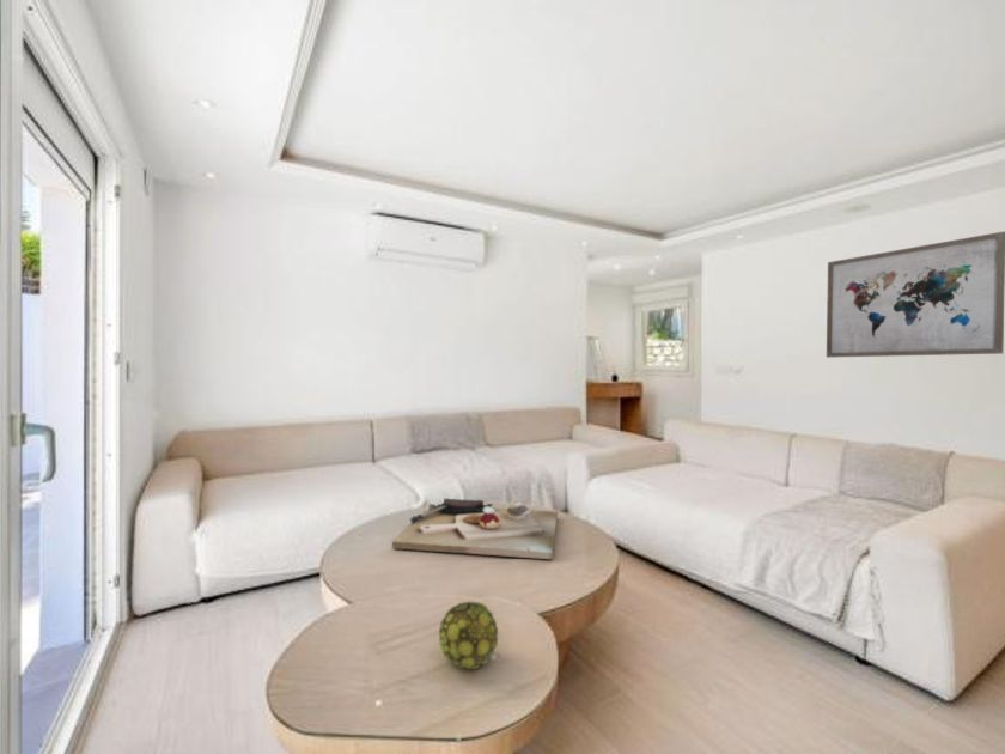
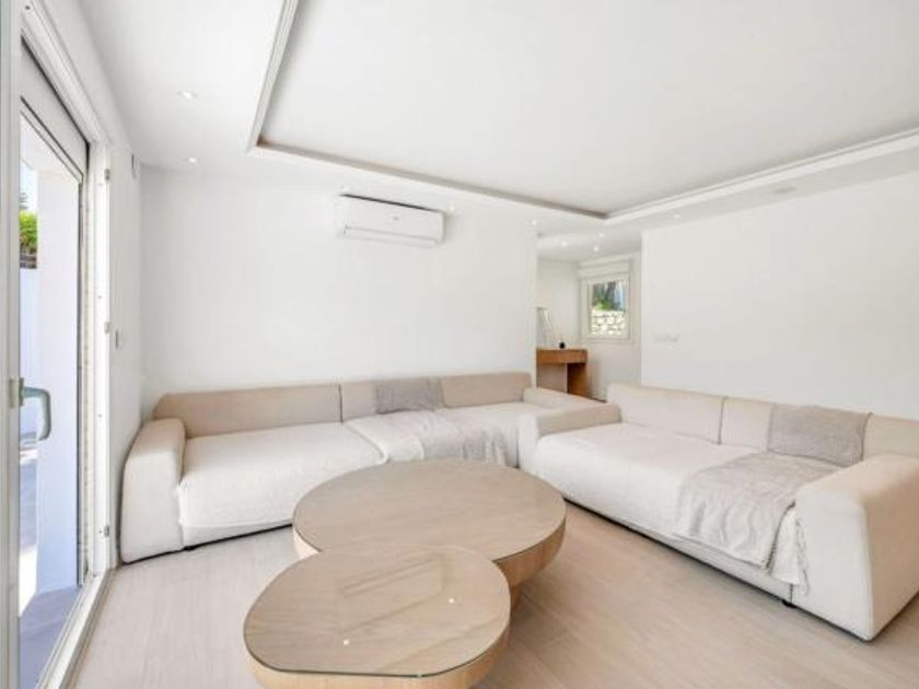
- decorative tray (482, 517)
- decorative ball (468, 633)
- wall art (904, 302)
